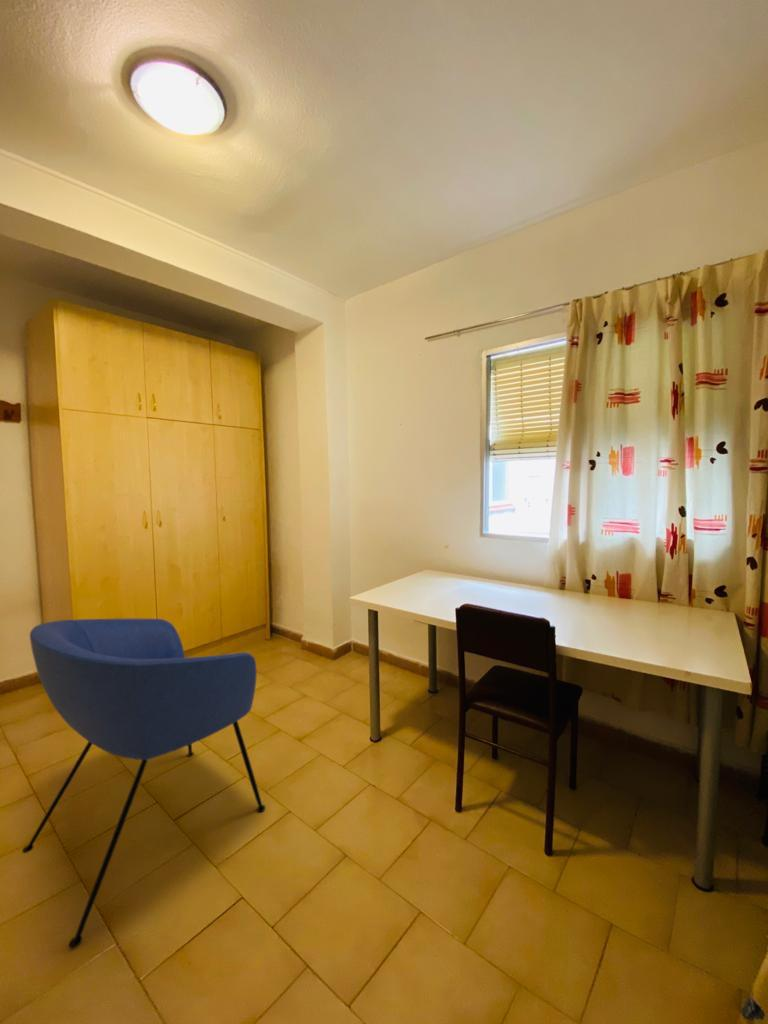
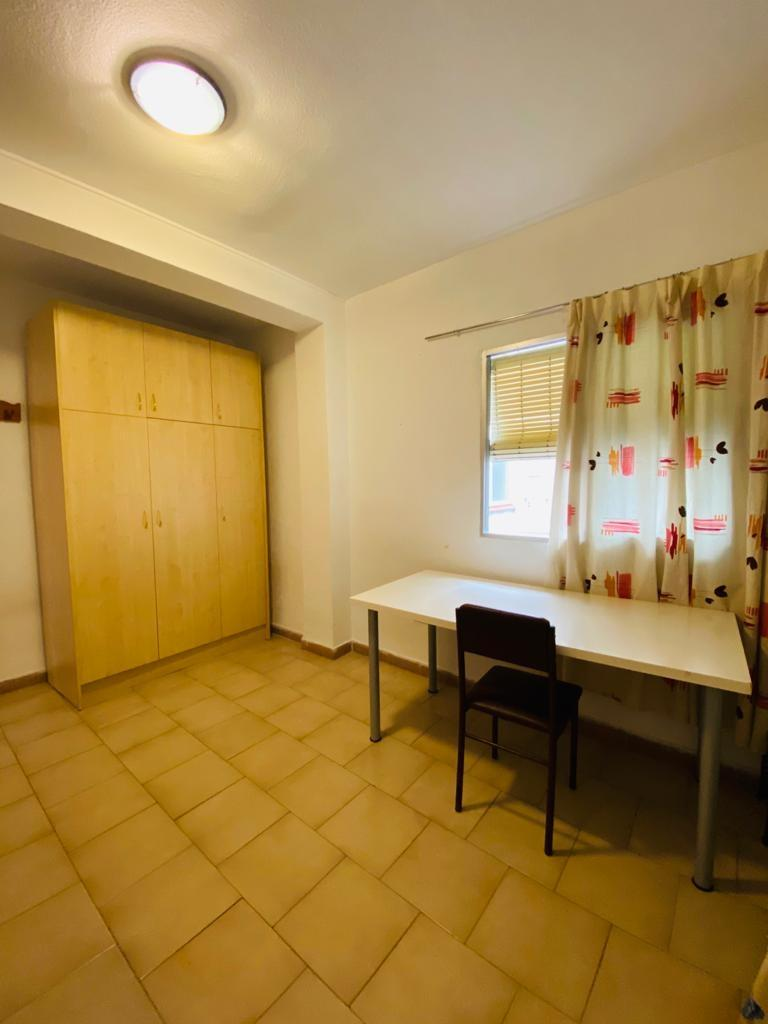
- armchair (143, 722)
